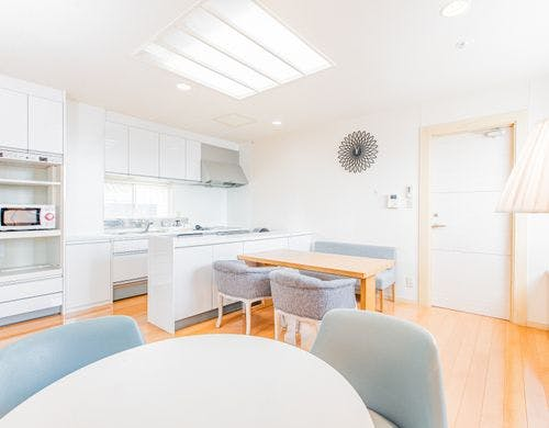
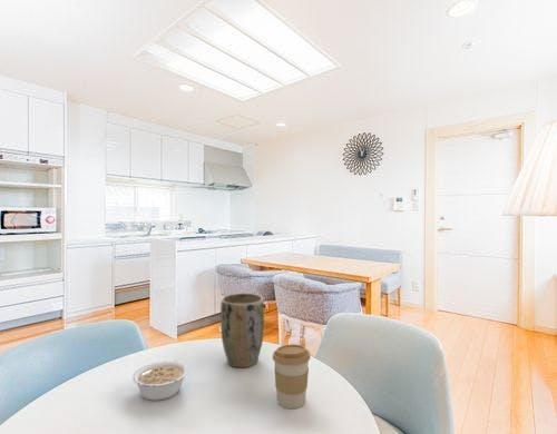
+ legume (163, 379)
+ plant pot (242, 328)
+ coffee cup (291, 373)
